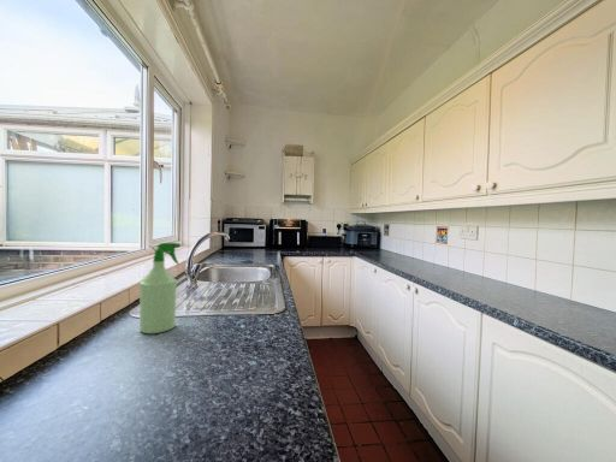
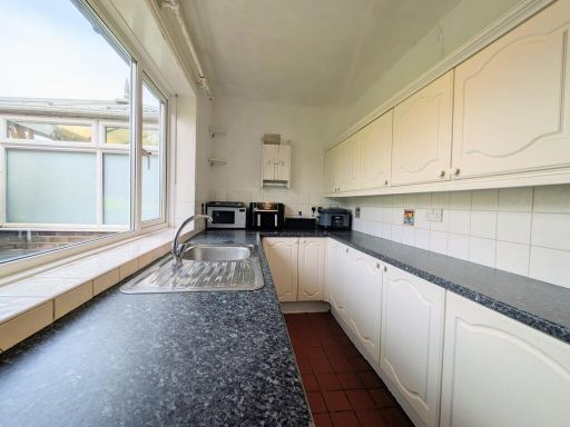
- spray bottle (159, 285)
